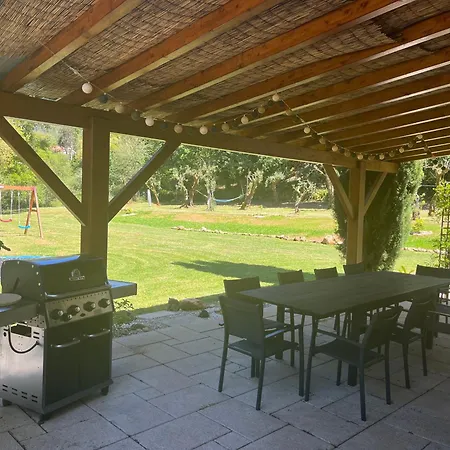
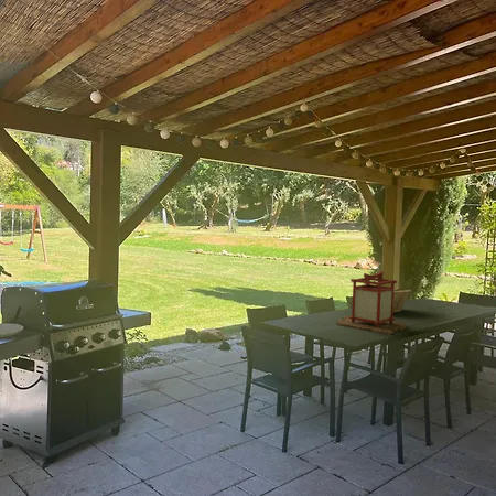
+ fruit basket (393, 299)
+ lantern (371, 299)
